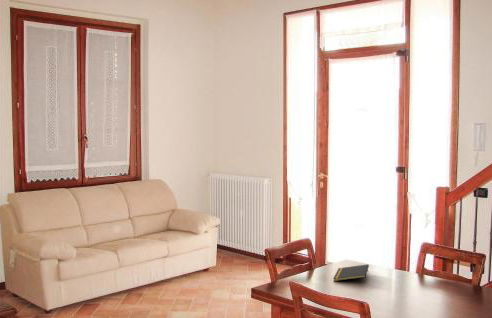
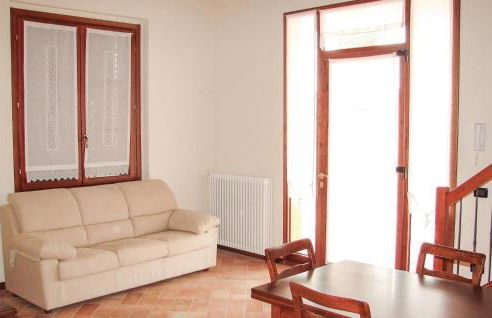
- notepad (351, 272)
